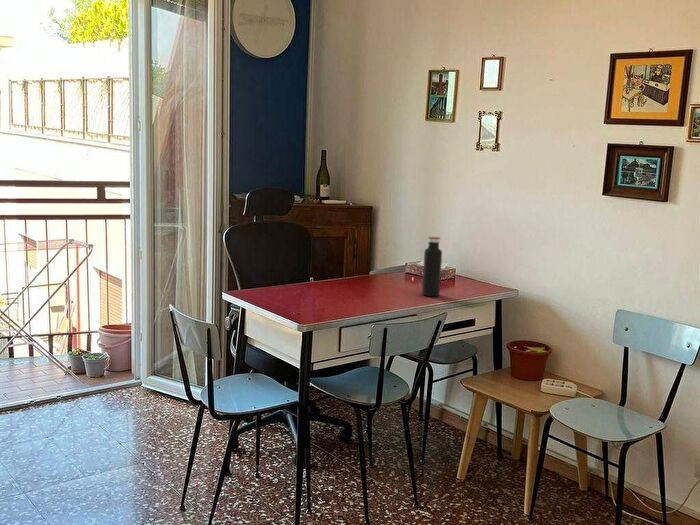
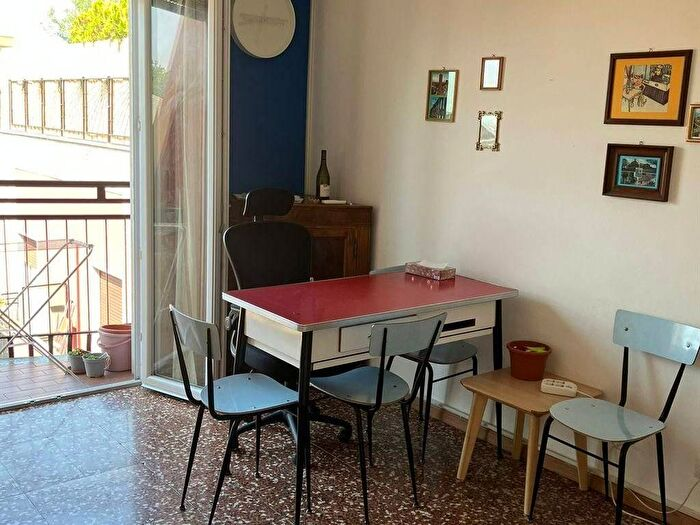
- water bottle (432, 266)
